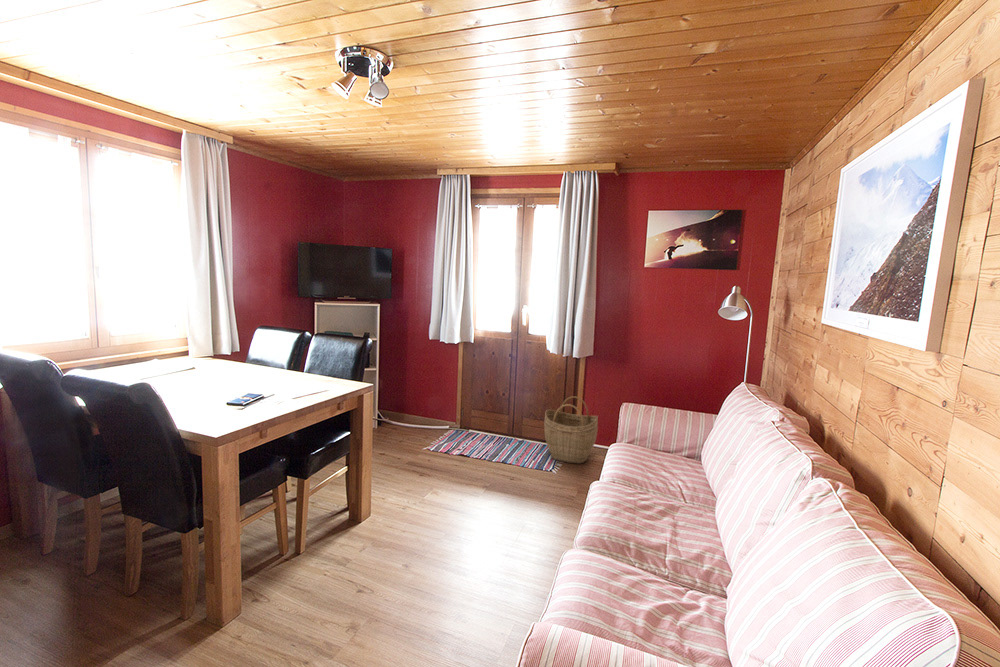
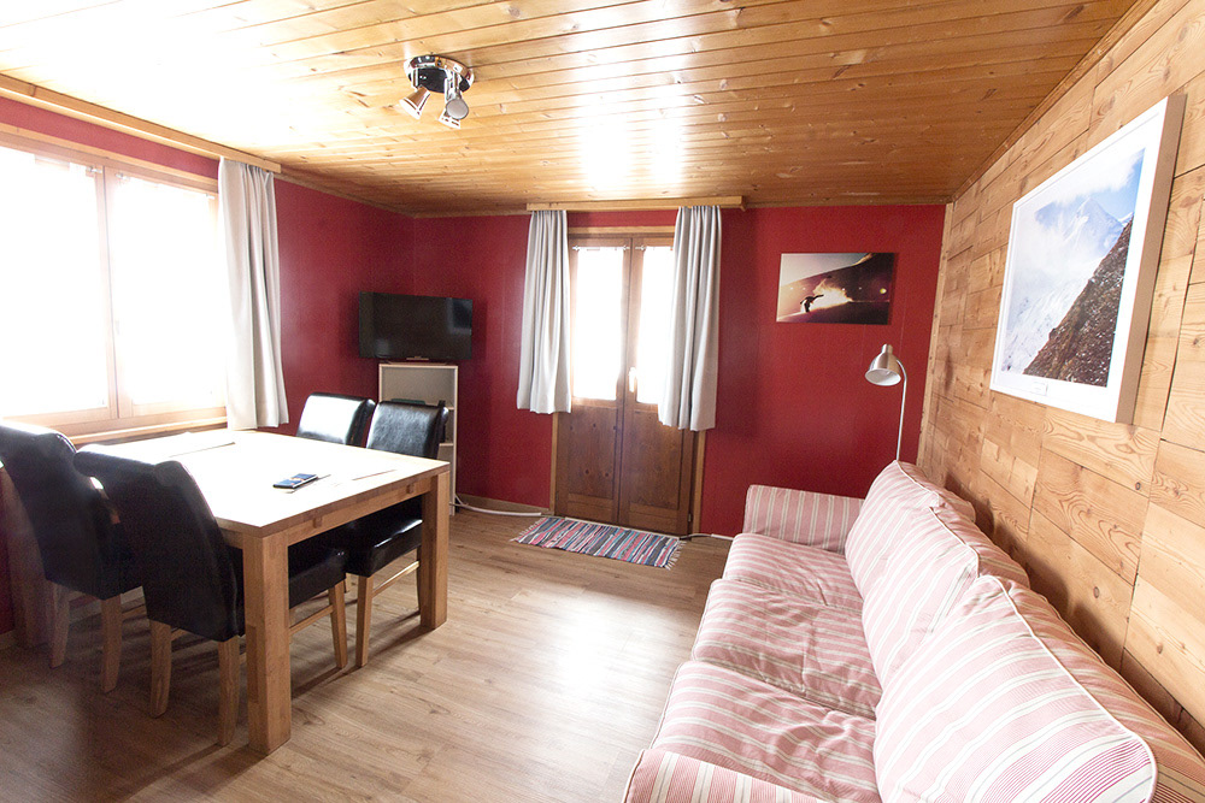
- woven basket (570, 429)
